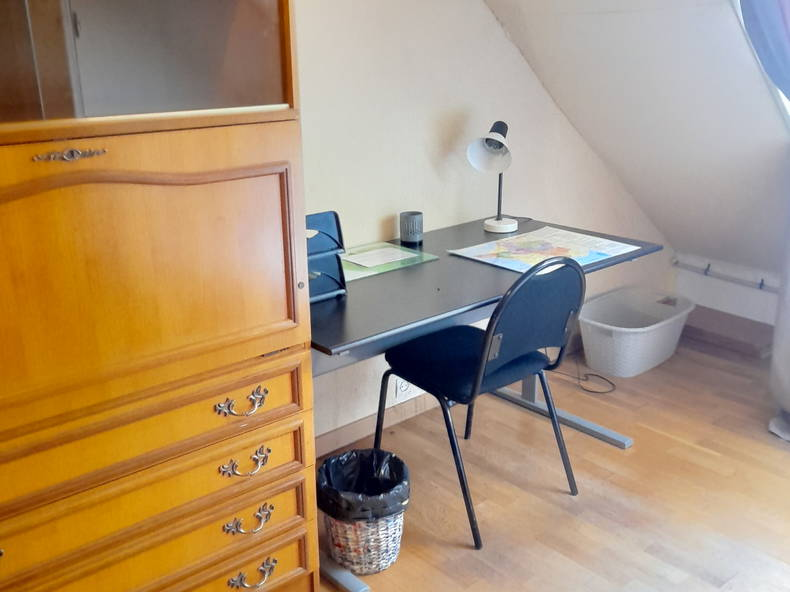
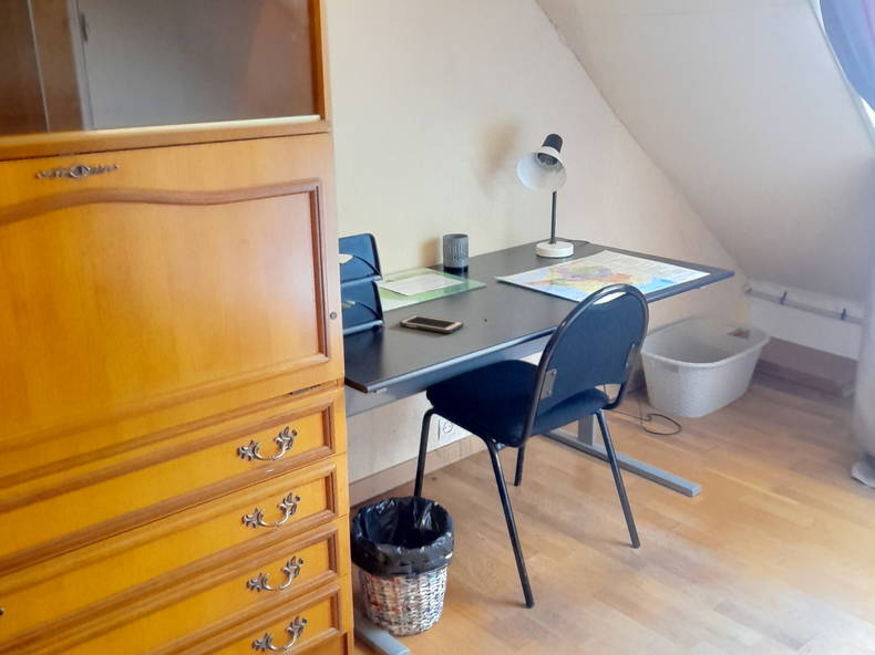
+ cell phone (431, 323)
